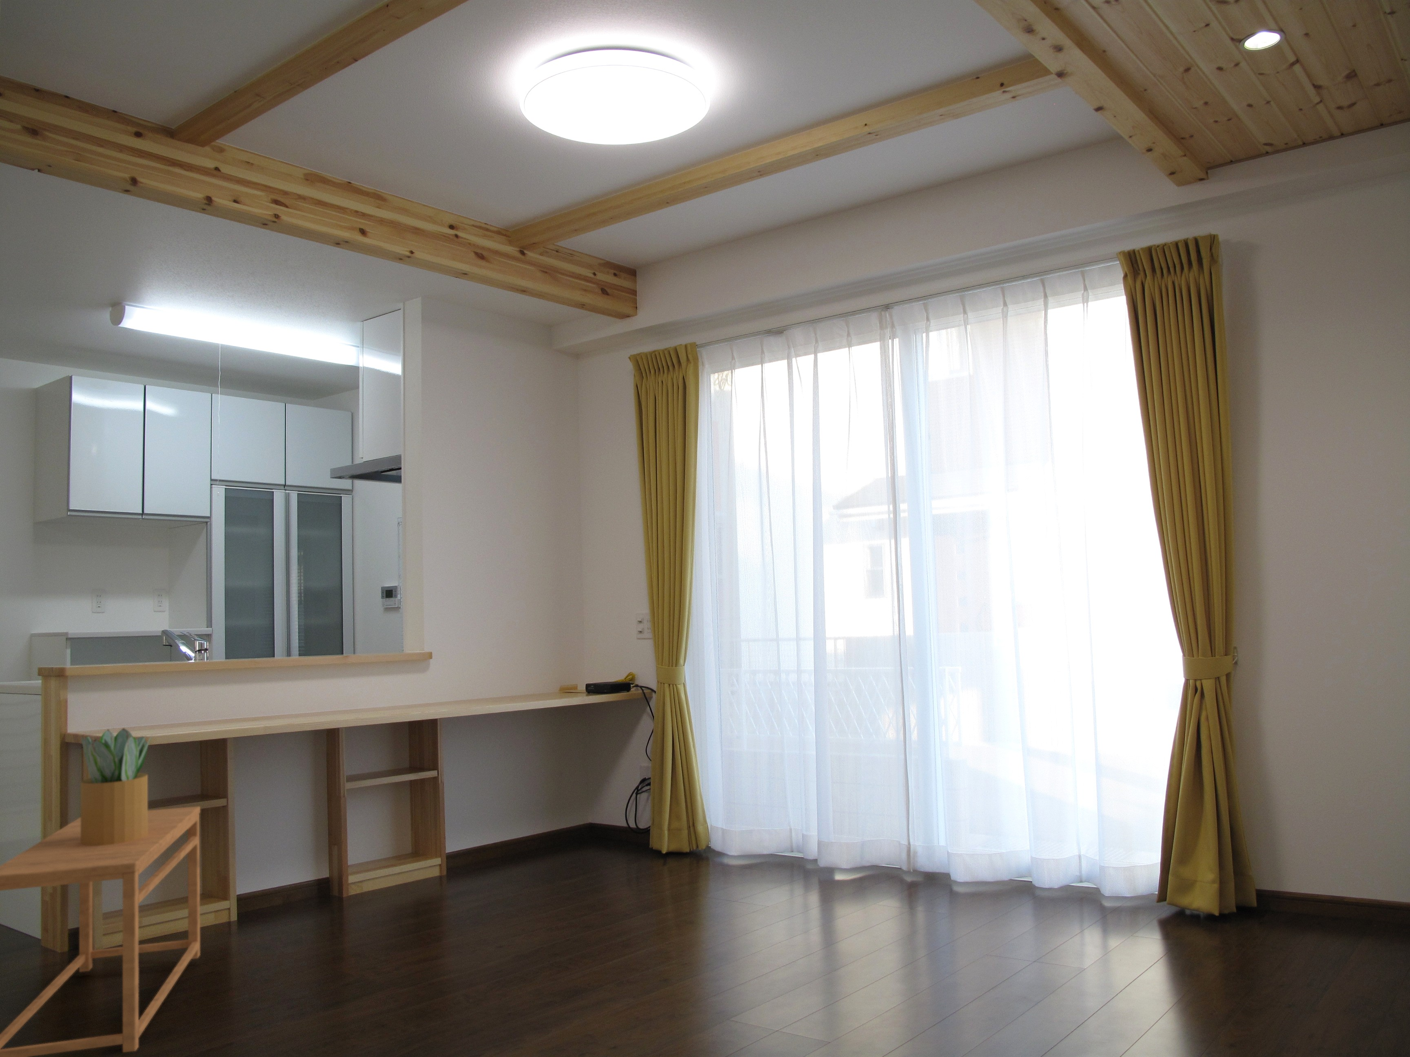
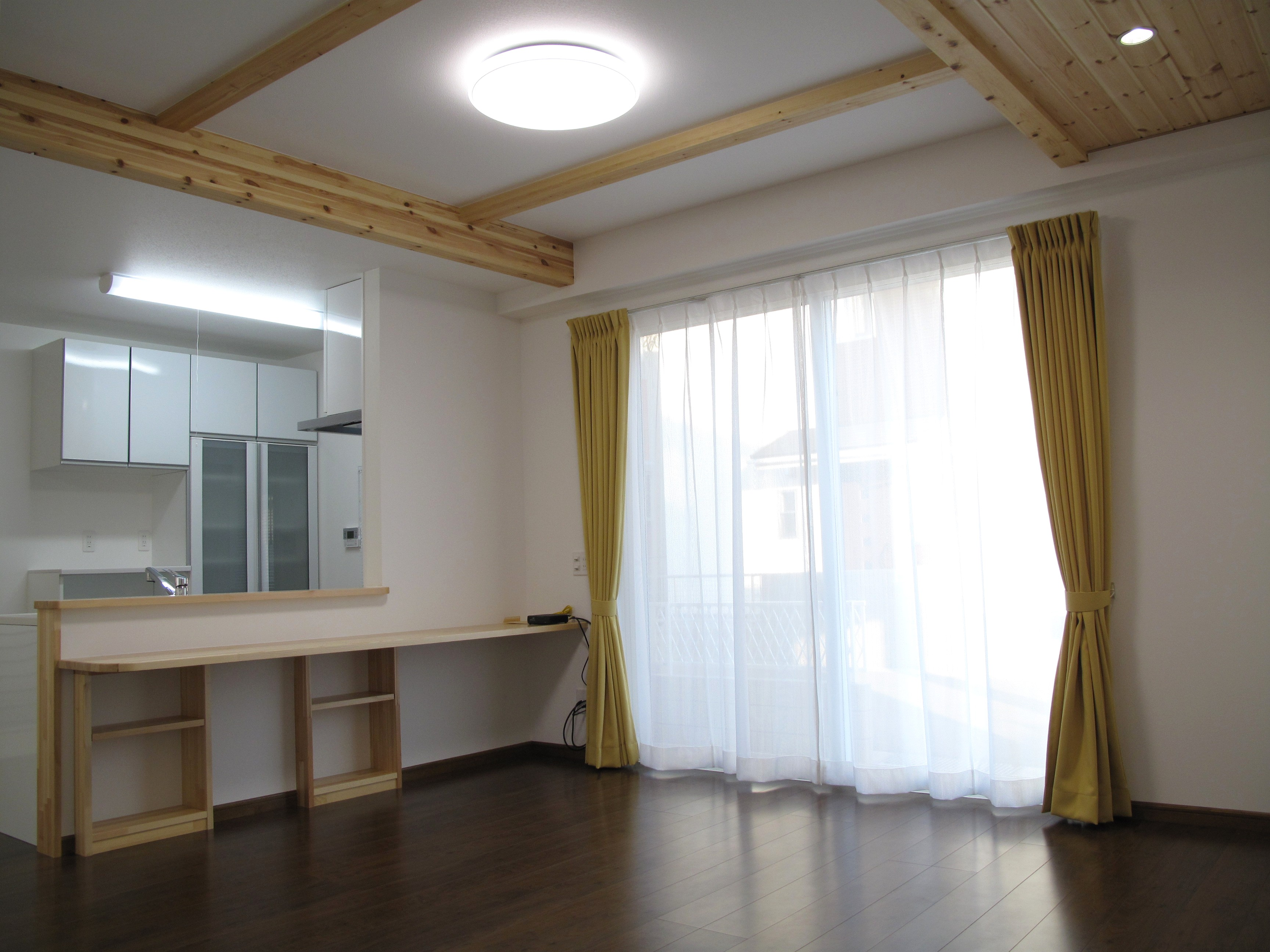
- potted plant (112, 785)
- side table (92, 922)
